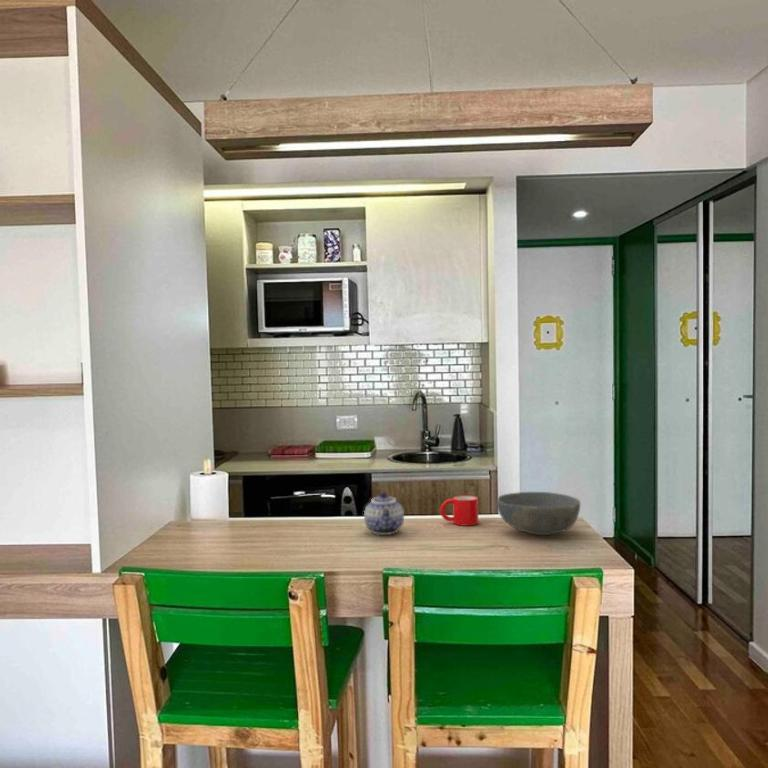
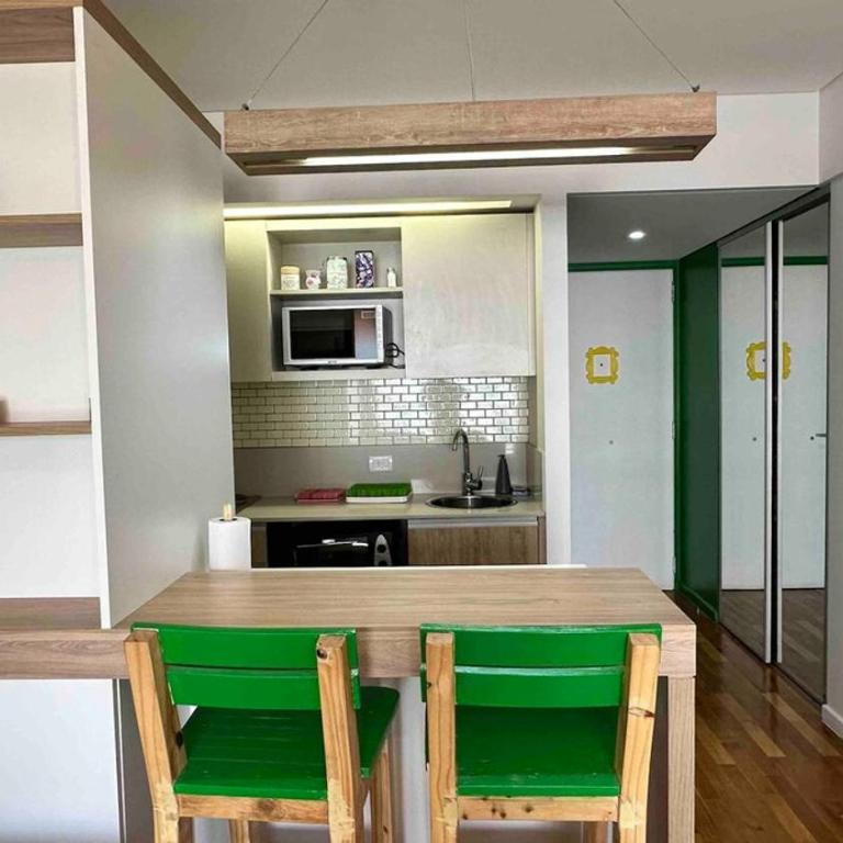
- teapot (384, 512)
- bowl (538, 515)
- mug (459, 510)
